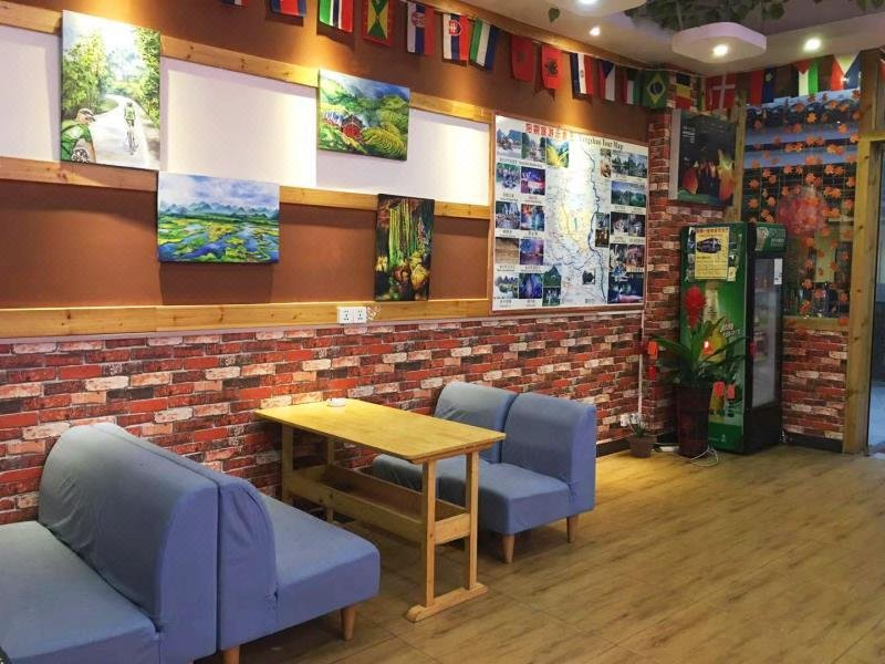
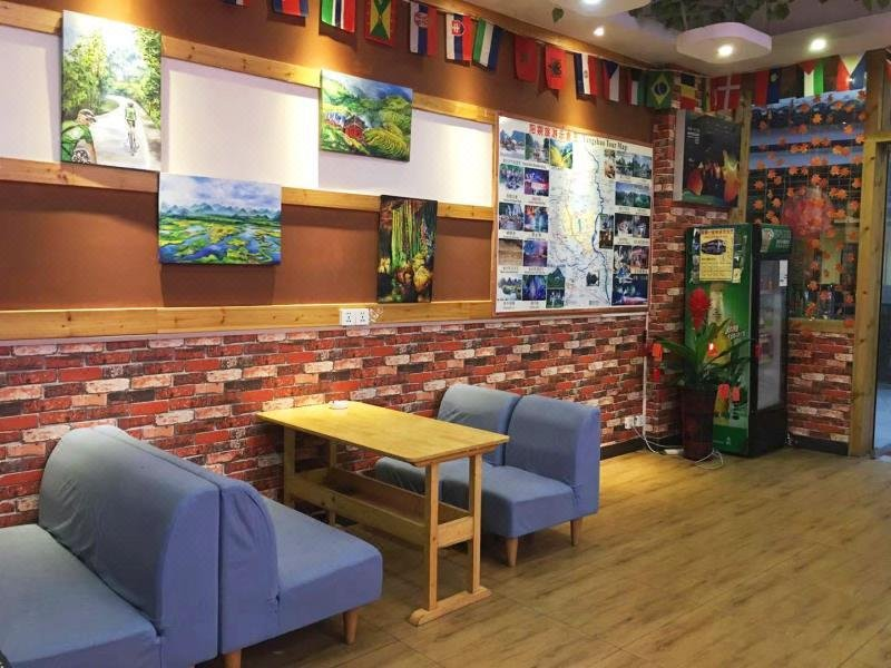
- potted plant (638, 430)
